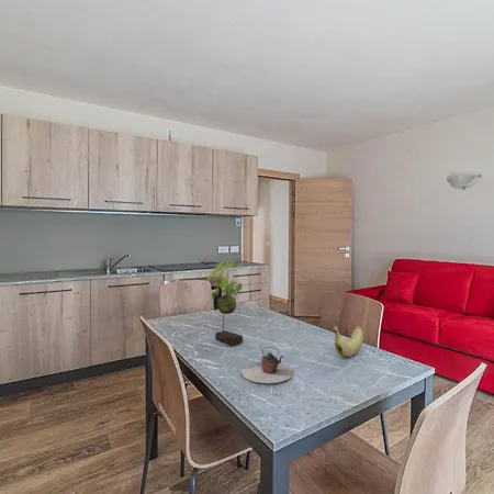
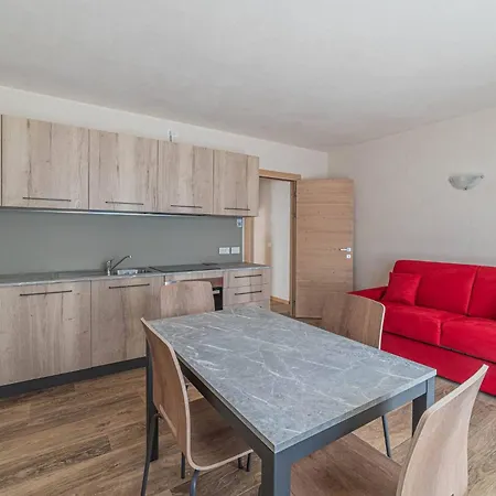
- banana (349, 339)
- teapot (267, 359)
- plant (226, 296)
